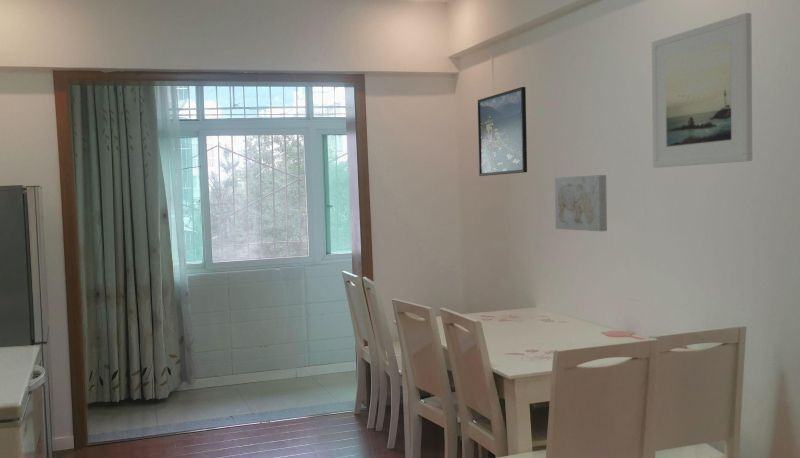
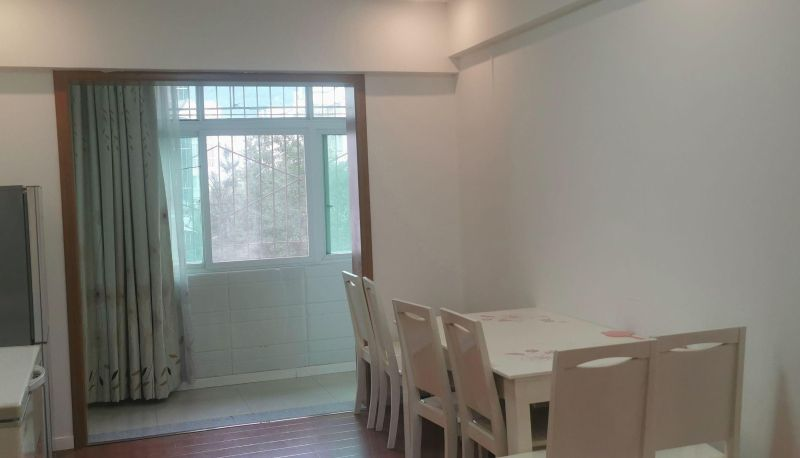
- wall art (579, 203)
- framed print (697, 96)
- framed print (500, 134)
